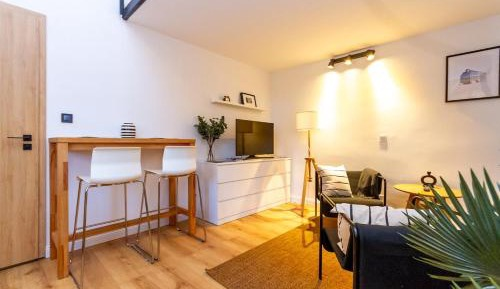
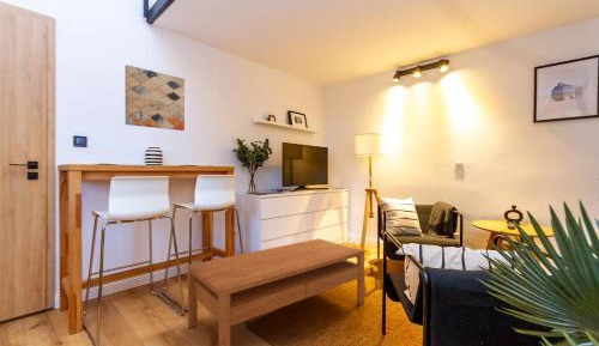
+ coffee table (283, 285)
+ wall art (156, 99)
